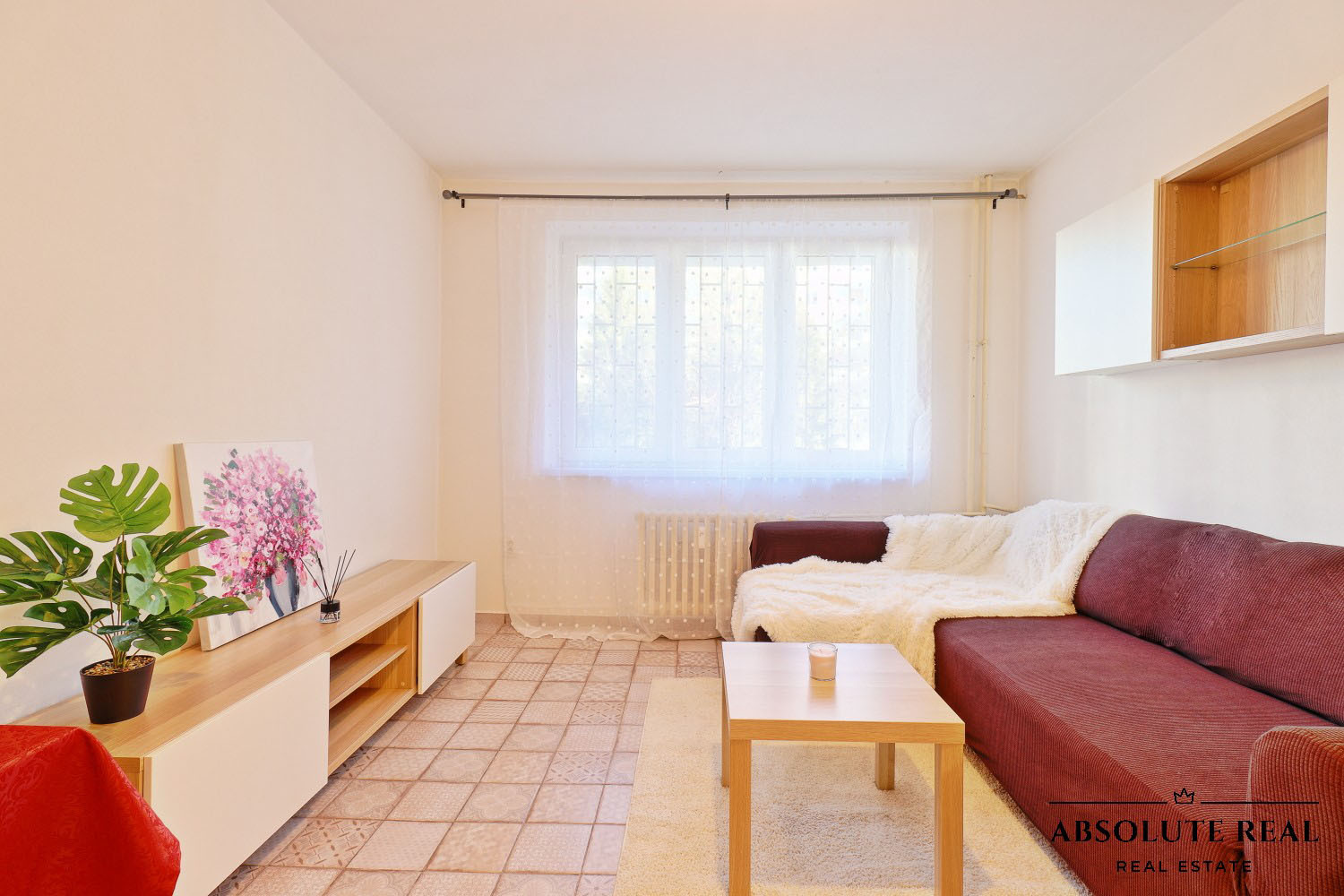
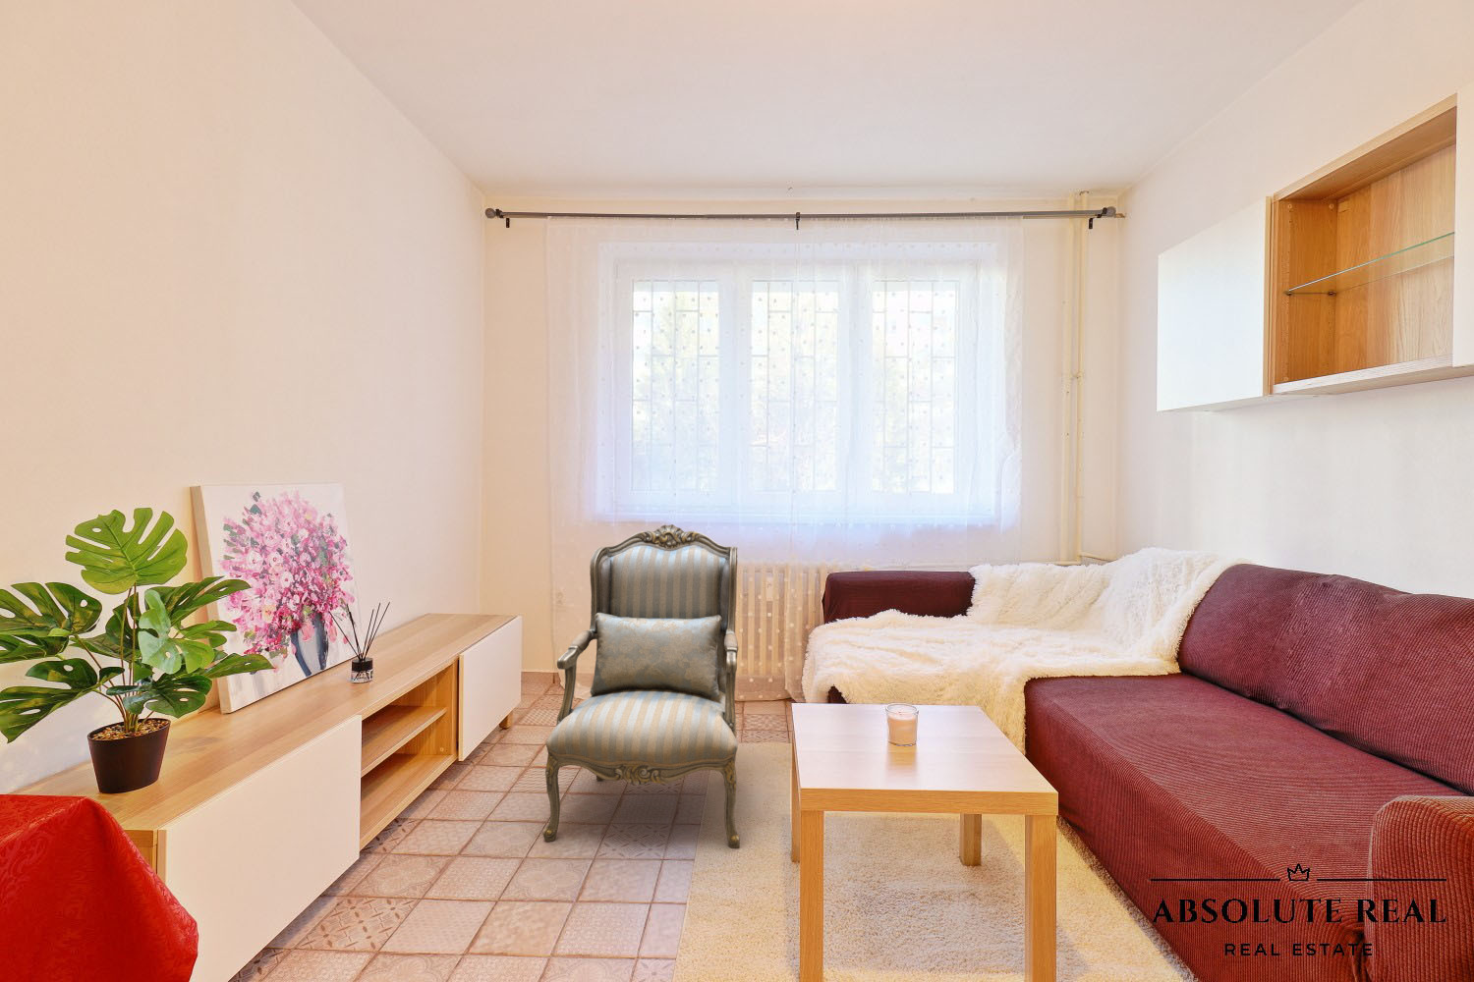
+ armchair (656, 669)
